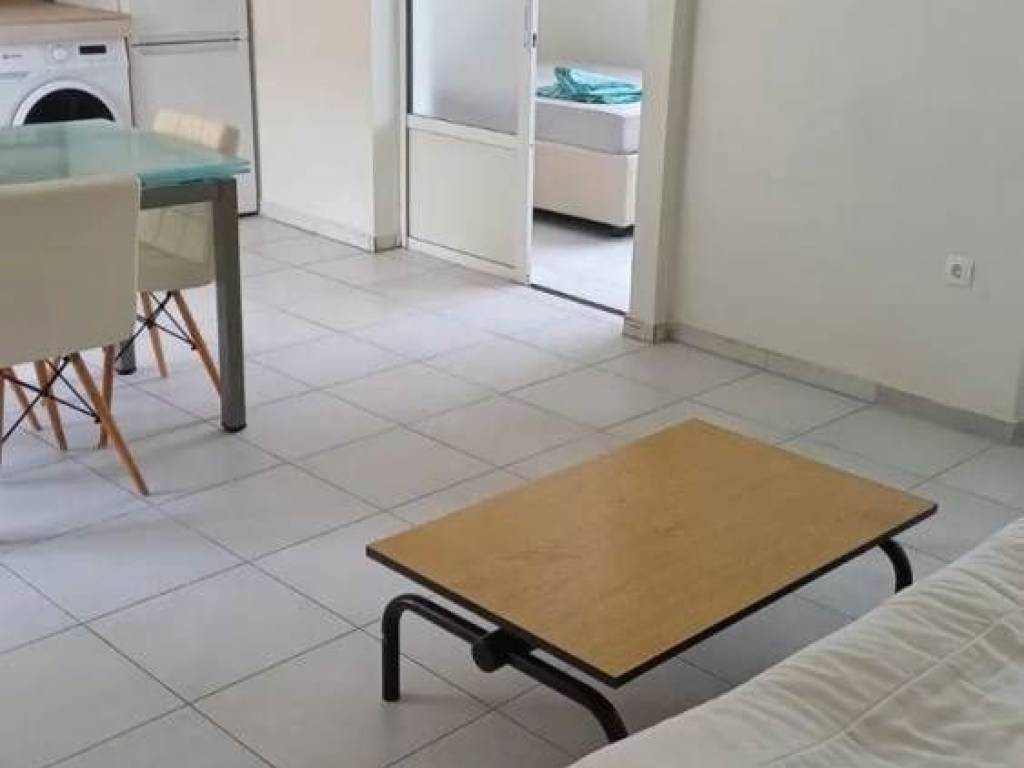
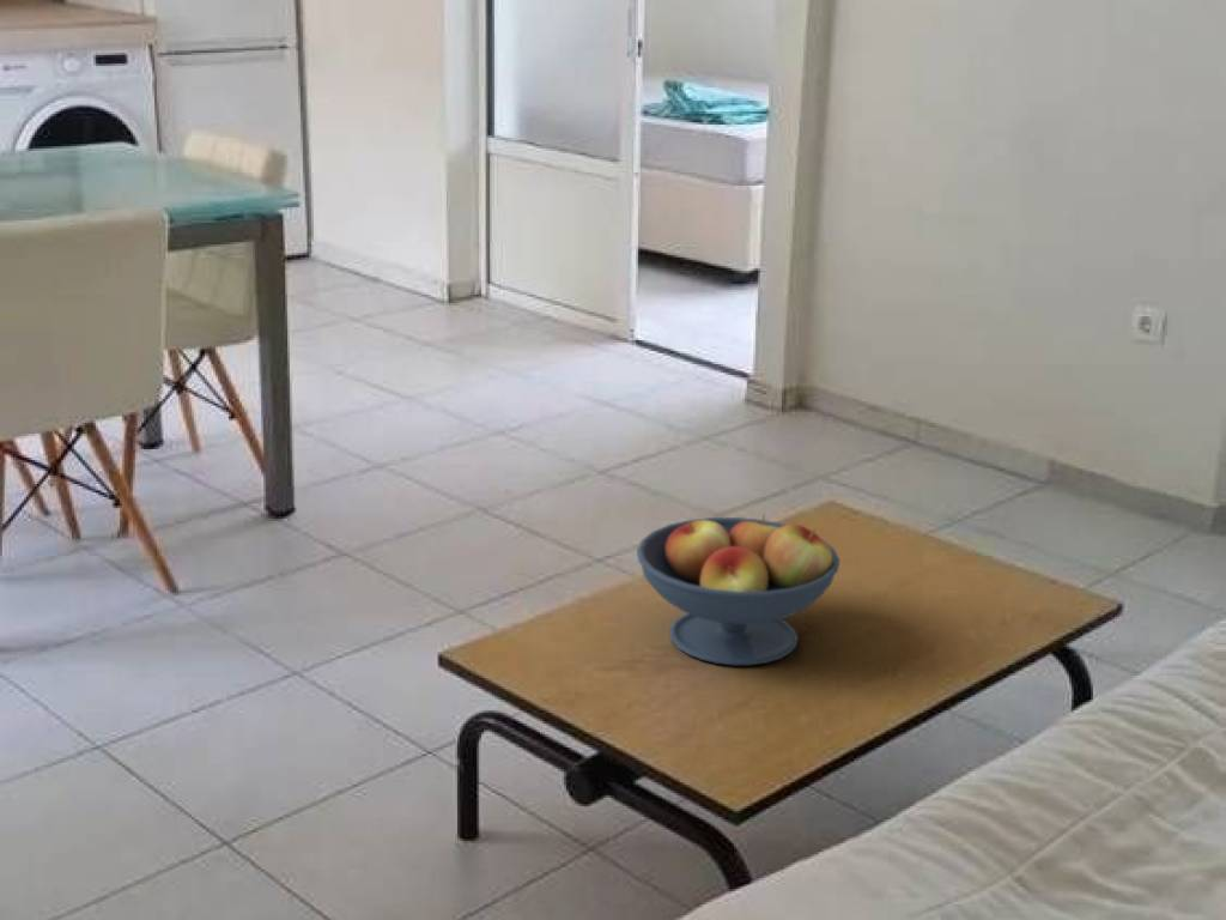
+ fruit bowl (736, 580)
